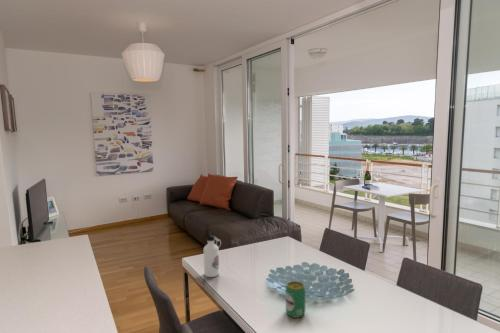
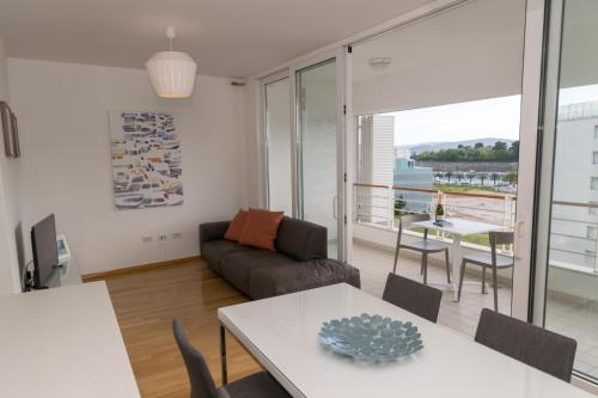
- water bottle (213, 252)
- beverage can (295, 299)
